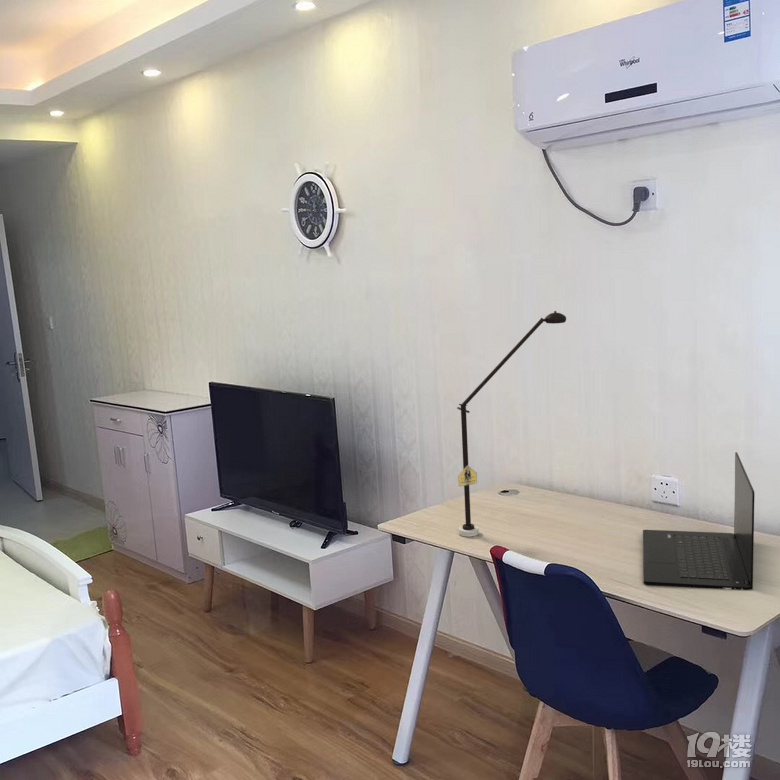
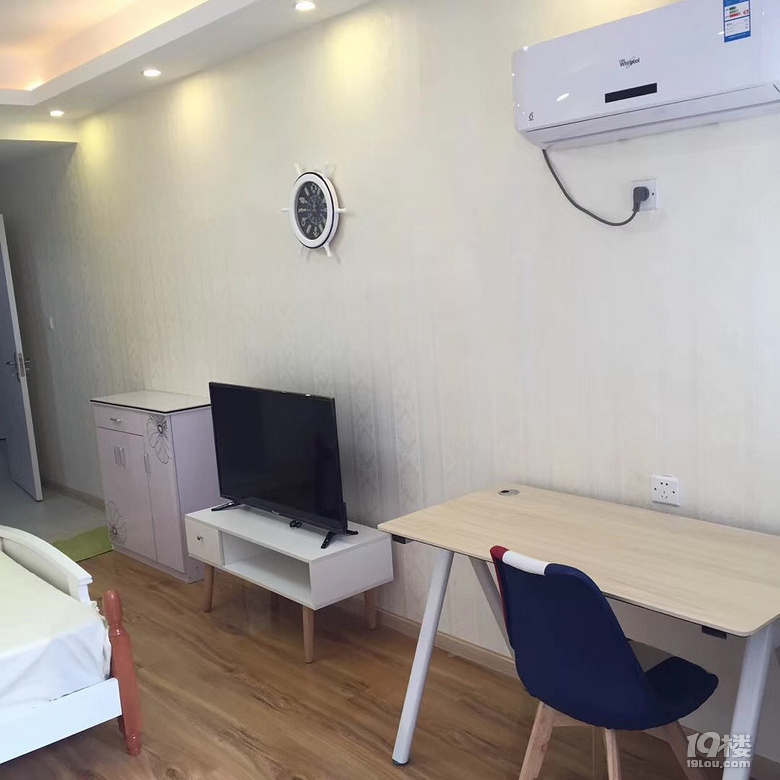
- laptop (690, 531)
- desk lamp (469, 411)
